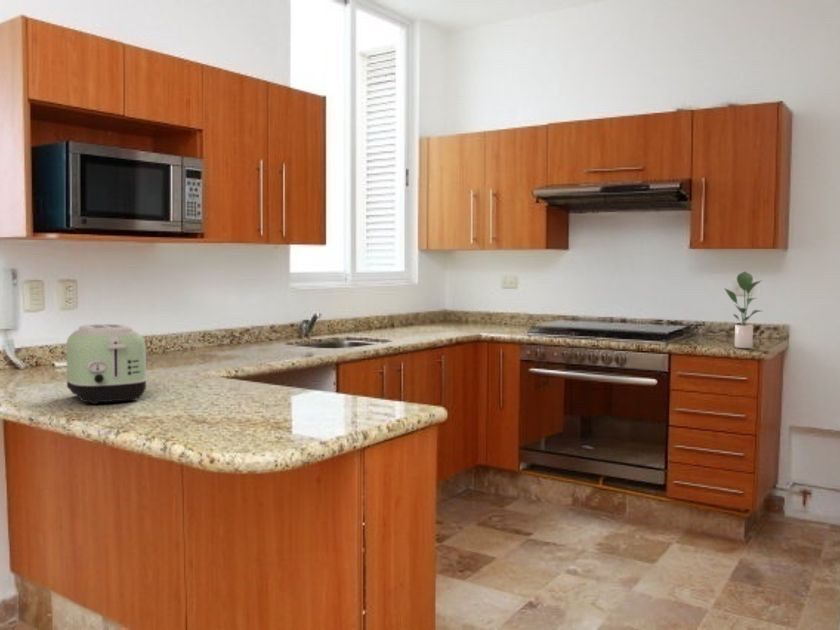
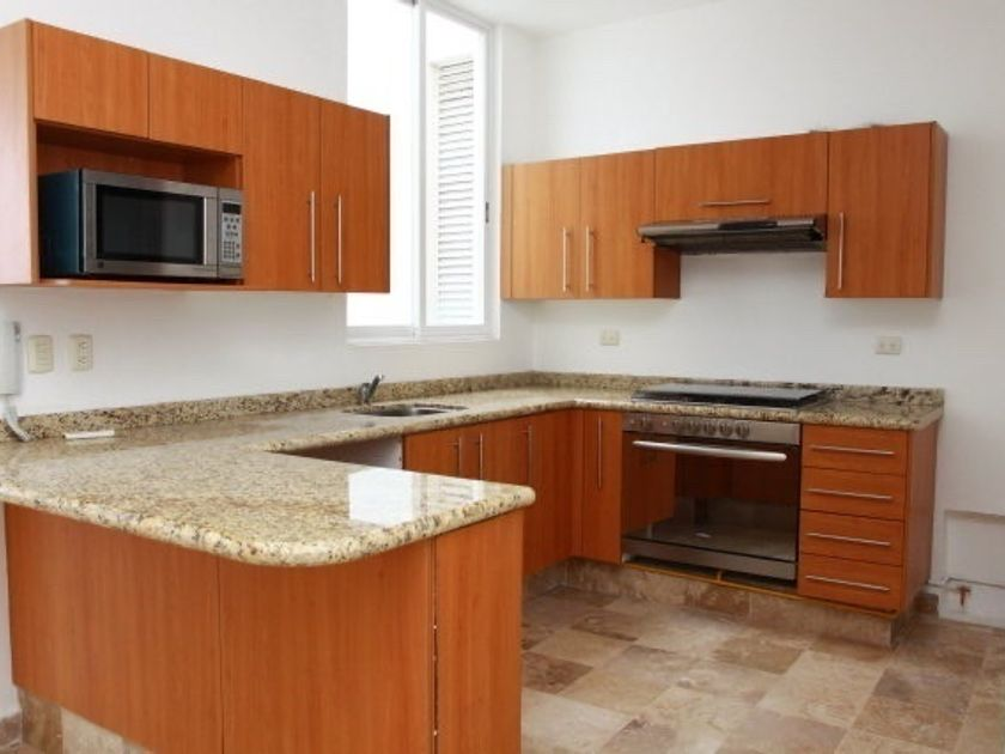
- potted plant (742, 309)
- toaster (107, 362)
